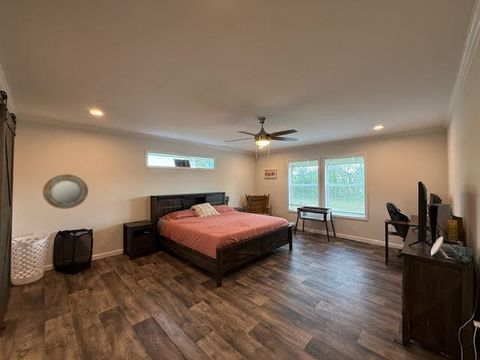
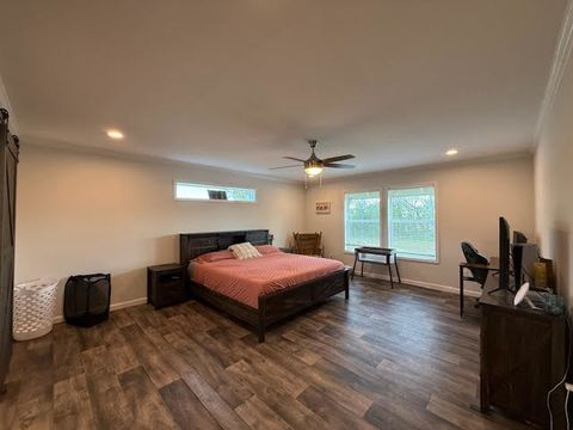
- home mirror (66, 191)
